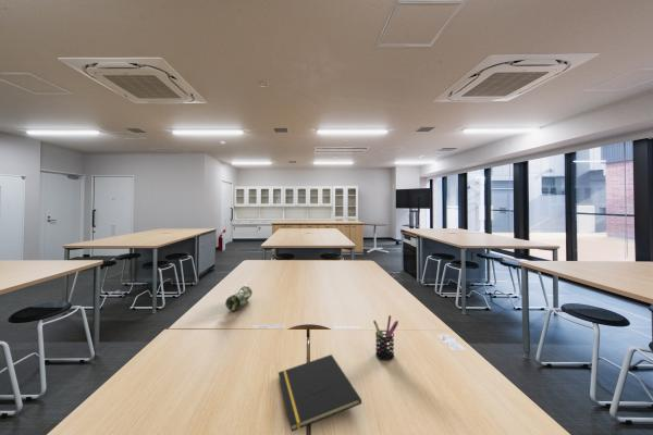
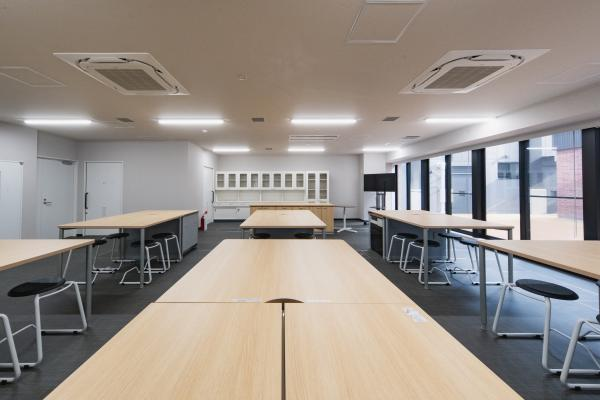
- pencil case (239, 297)
- pen holder (383, 335)
- notepad (315, 386)
